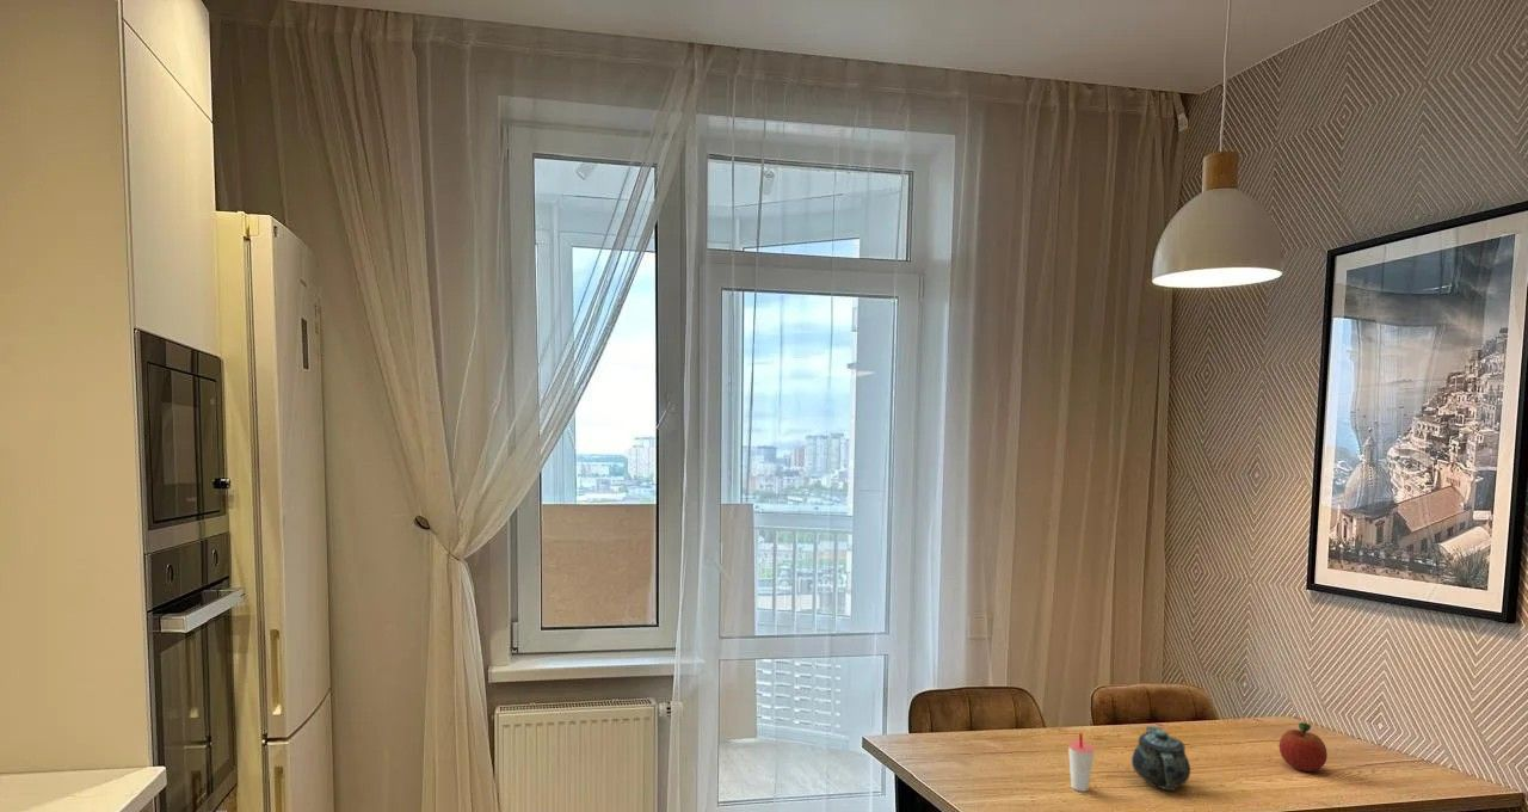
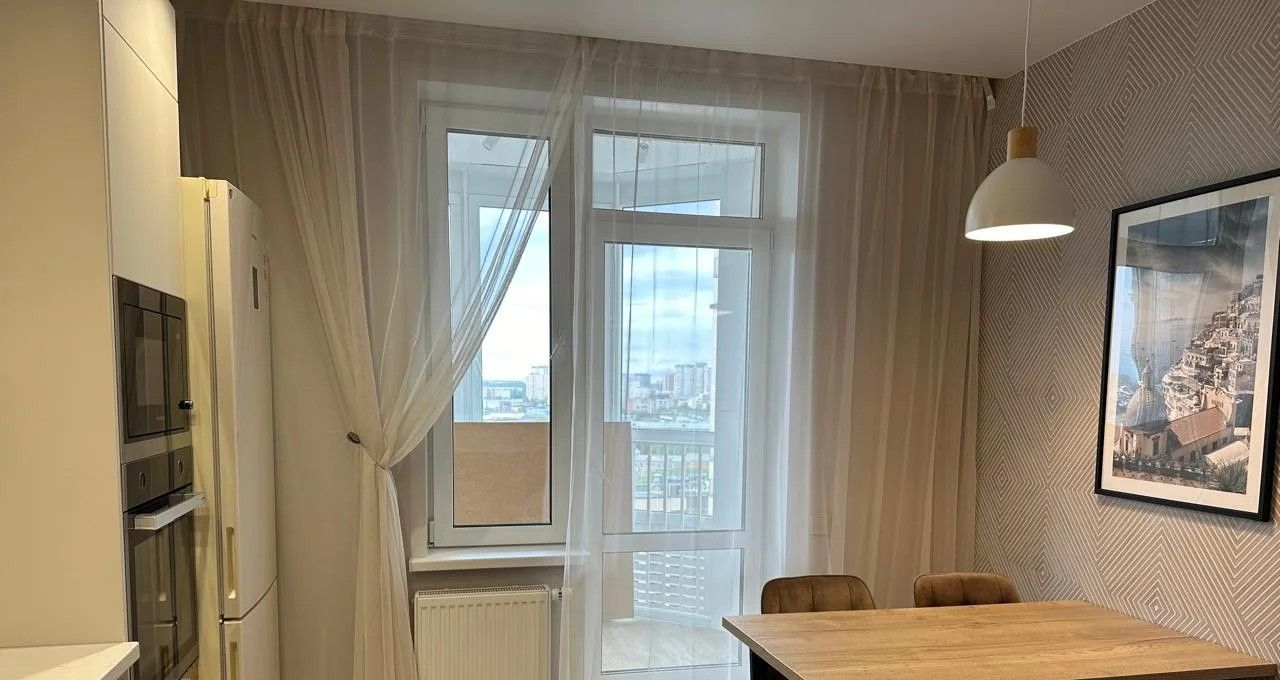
- chinaware (1160, 757)
- cup (1080, 759)
- fruit (1302, 746)
